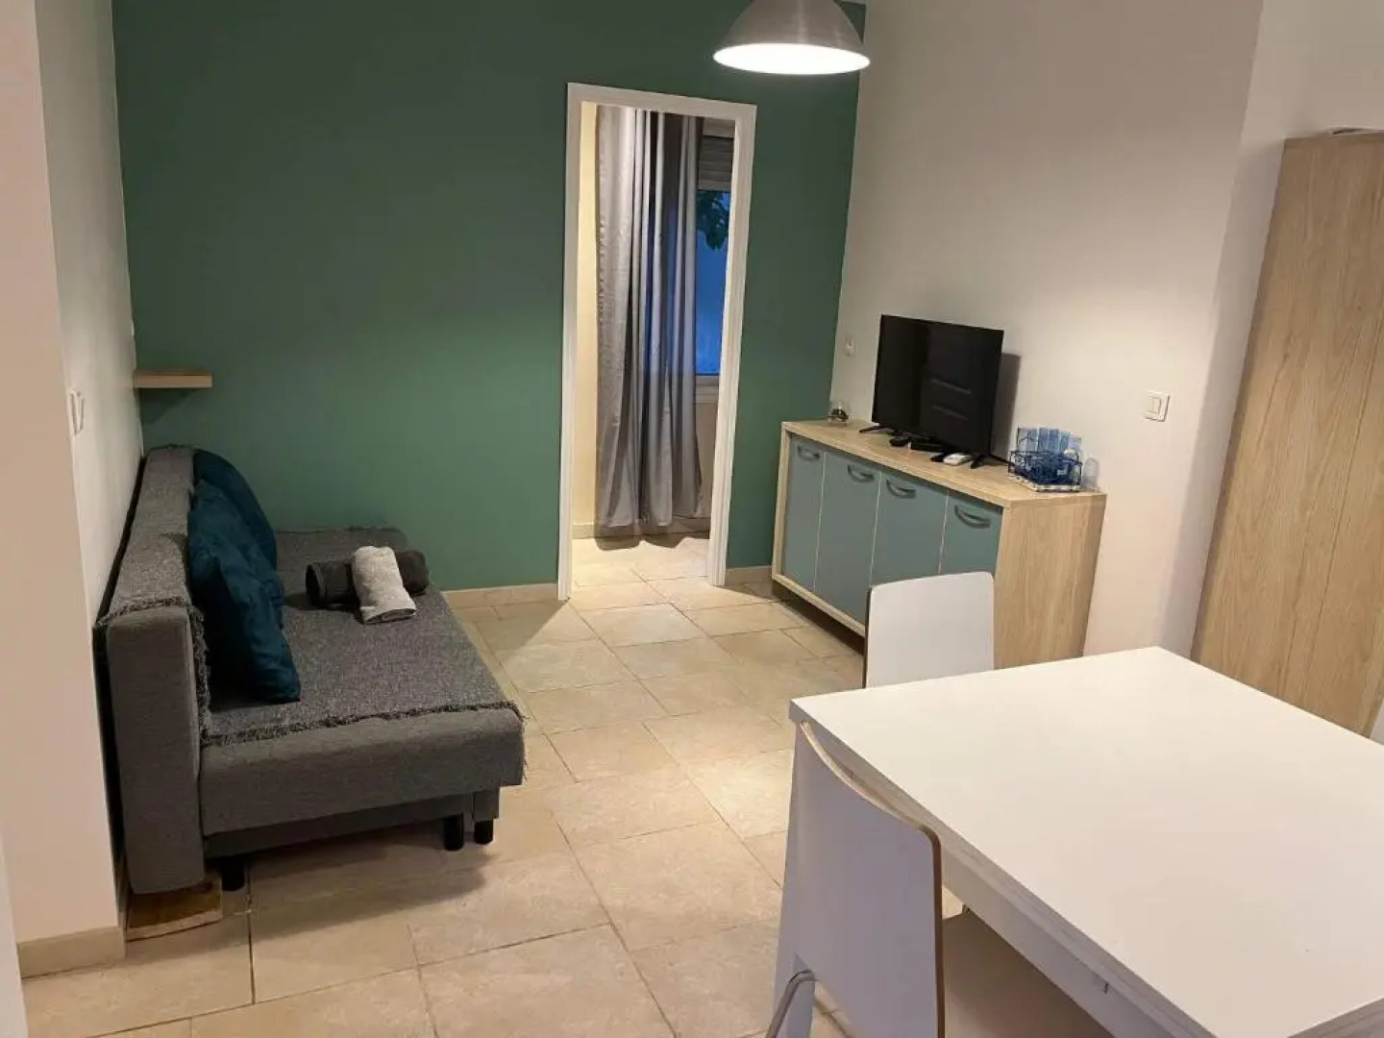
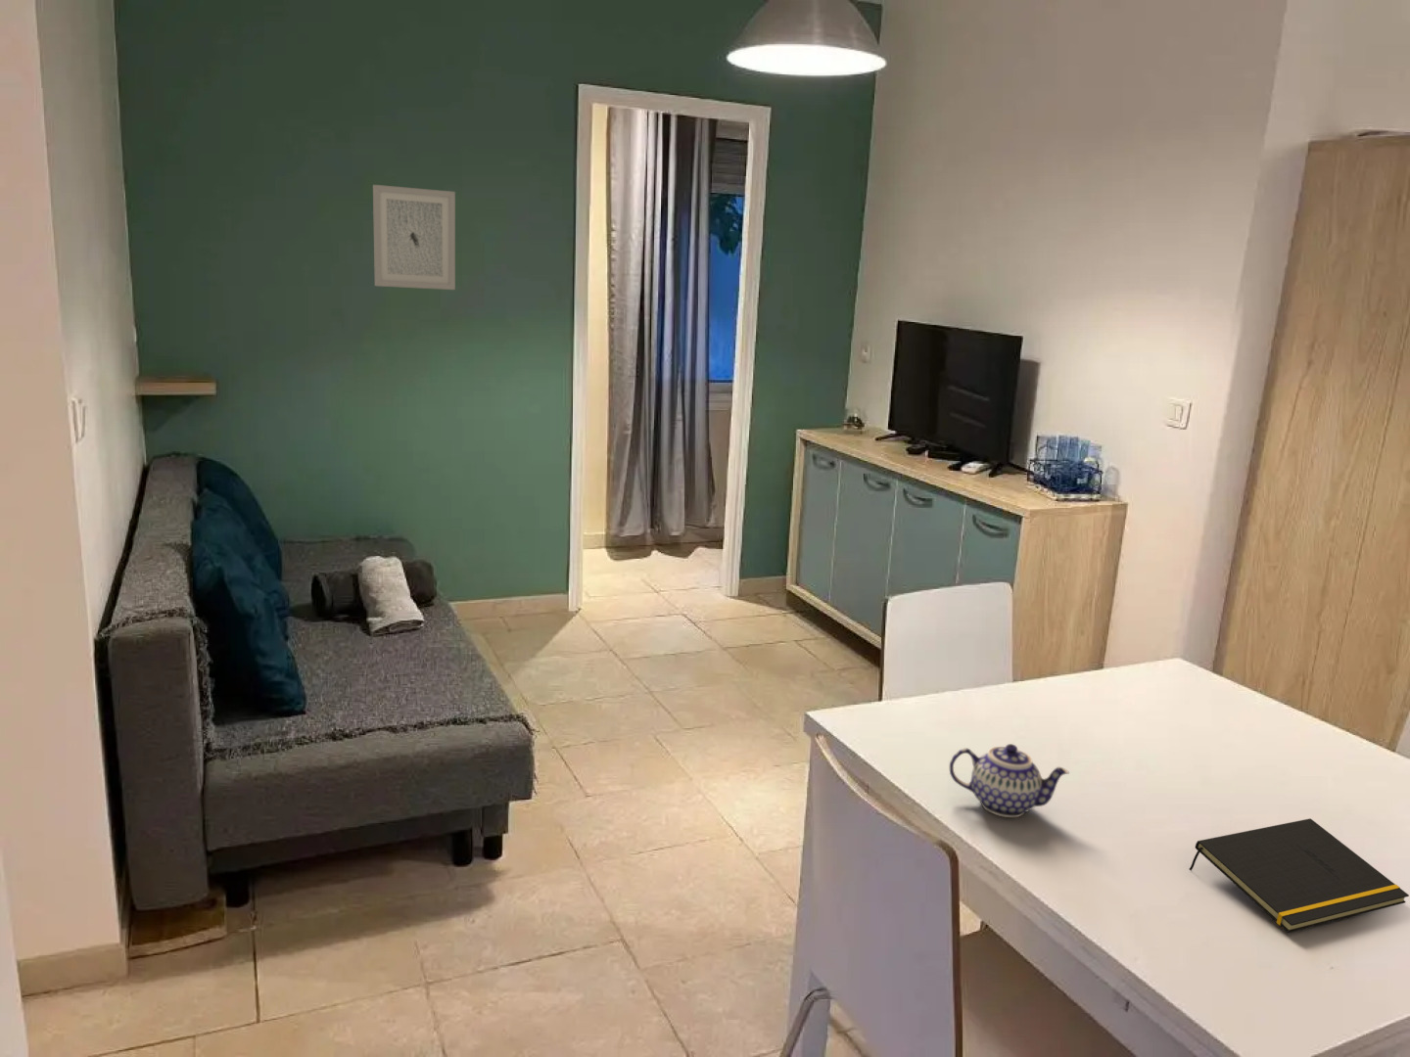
+ teapot (1007, 776)
+ wall art (414, 238)
+ notepad (1299, 872)
